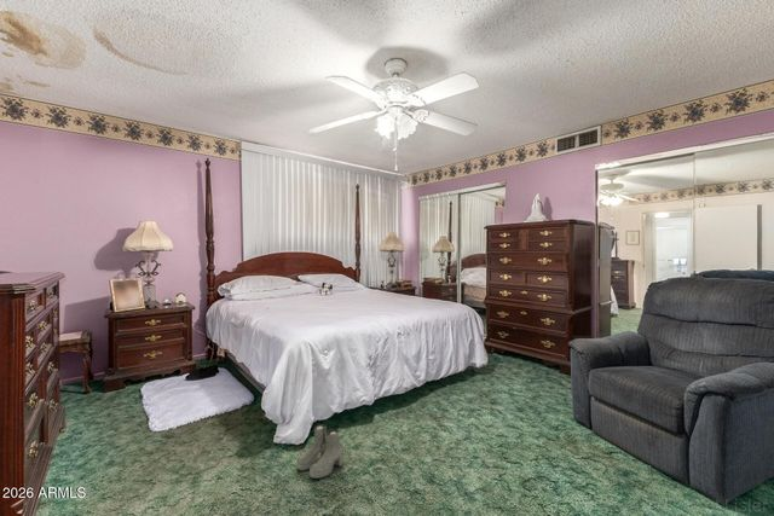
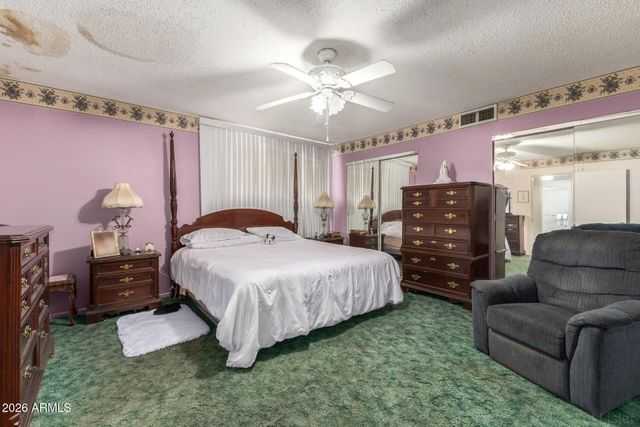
- boots (320, 448)
